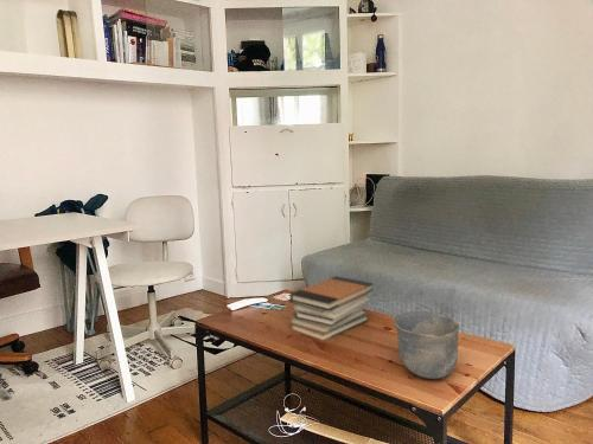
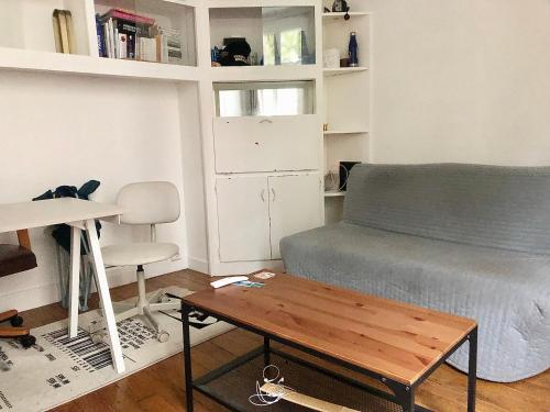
- cup (425, 347)
- book stack (332, 305)
